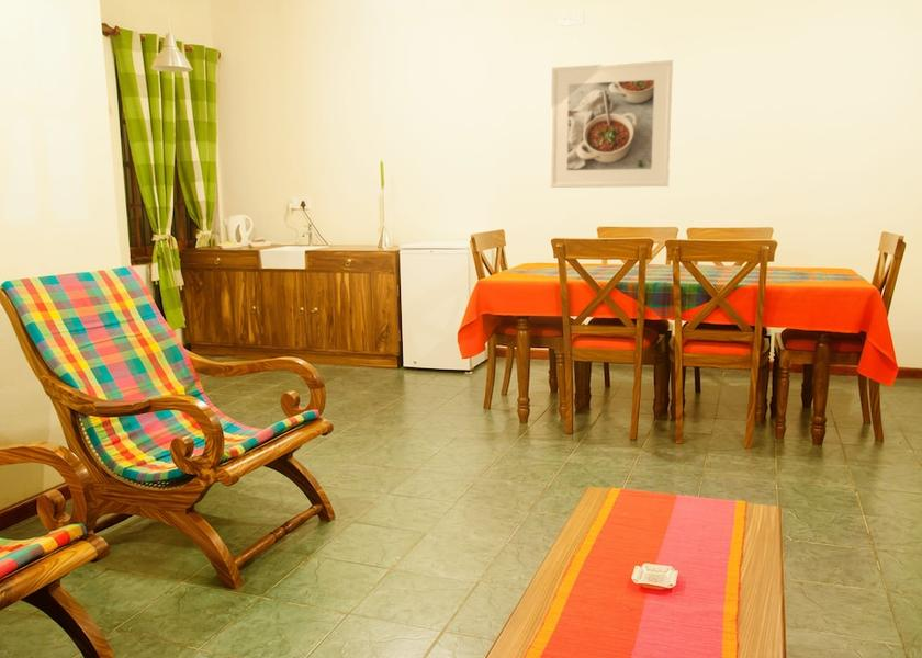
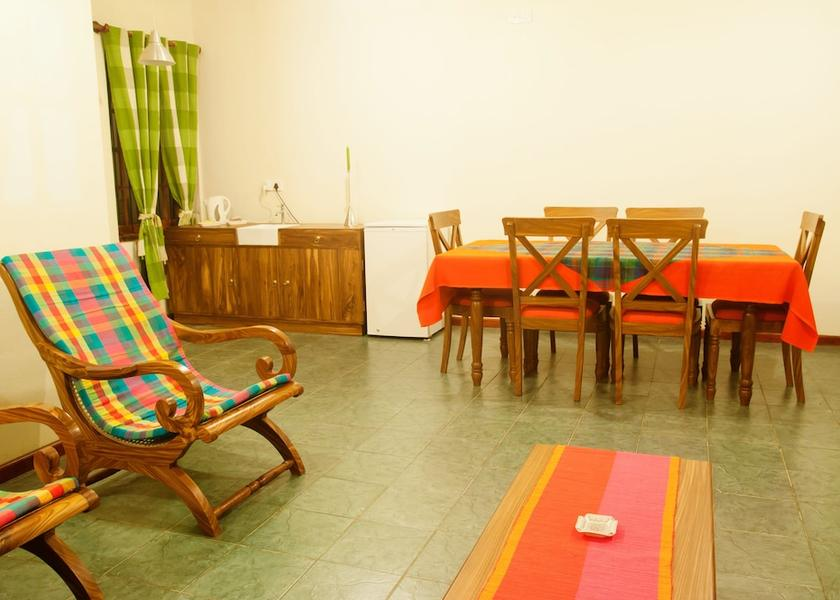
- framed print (609, 126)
